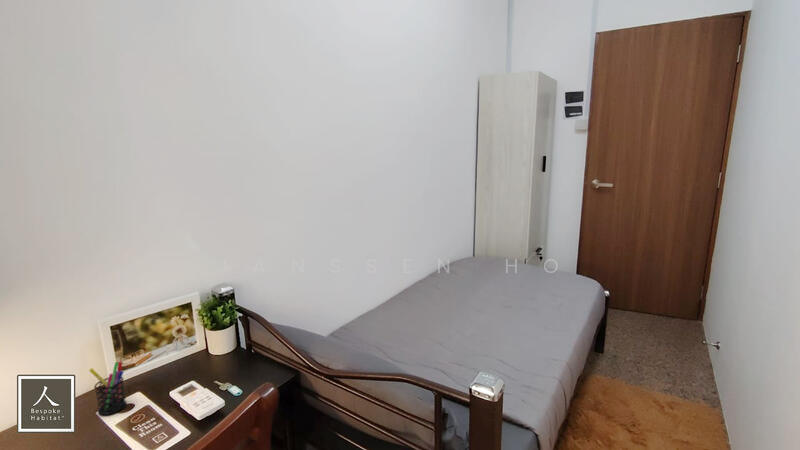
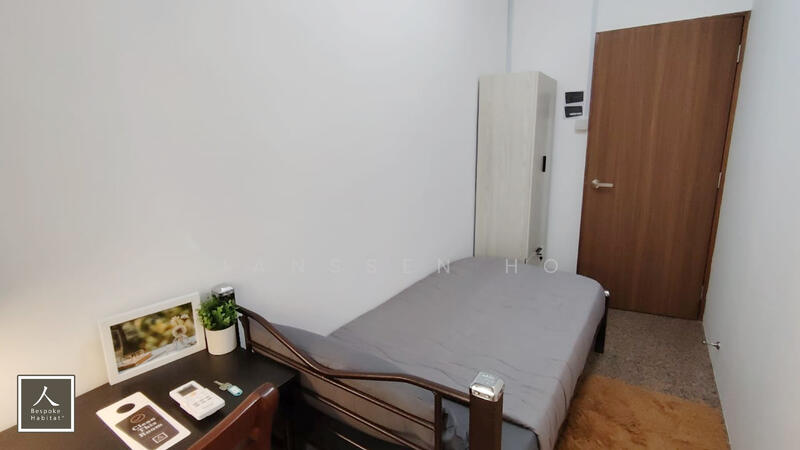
- pen holder (112, 384)
